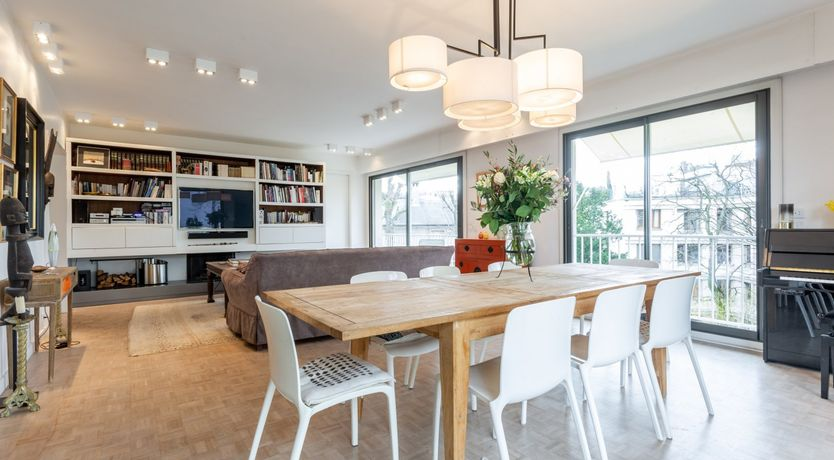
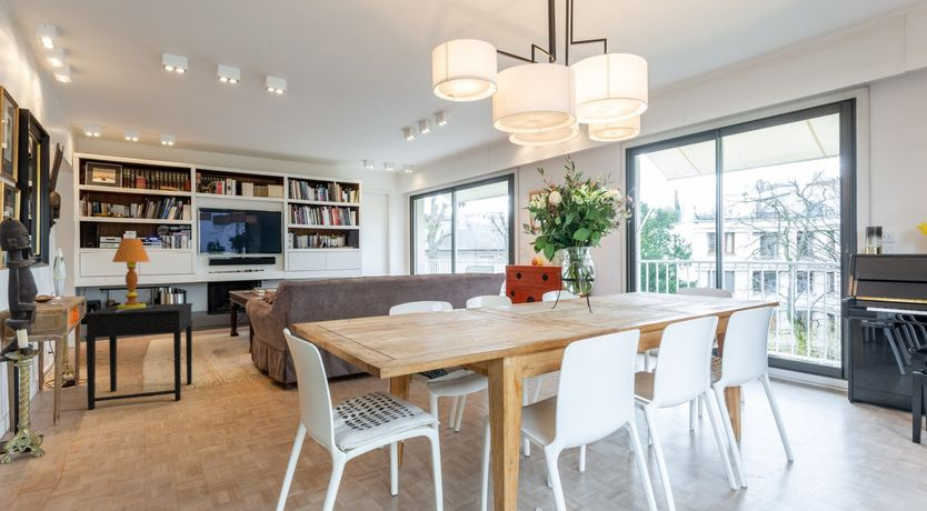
+ side table (140, 334)
+ table lamp (128, 273)
